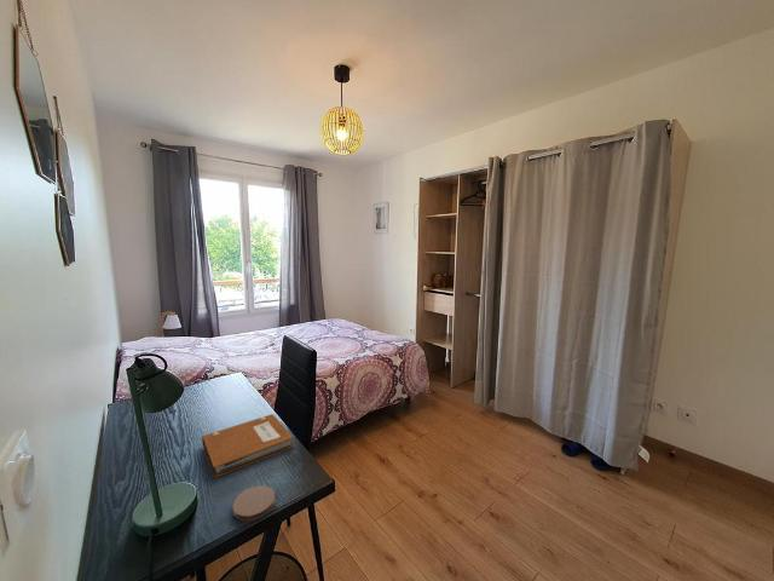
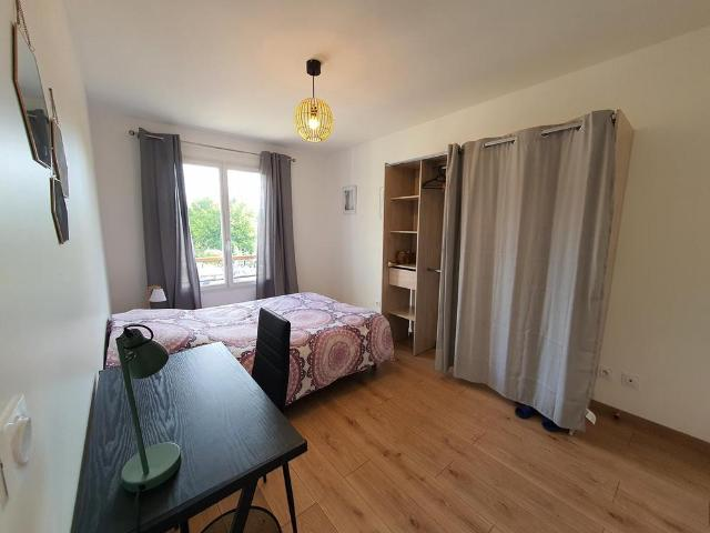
- notebook (249, 439)
- coaster (254, 501)
